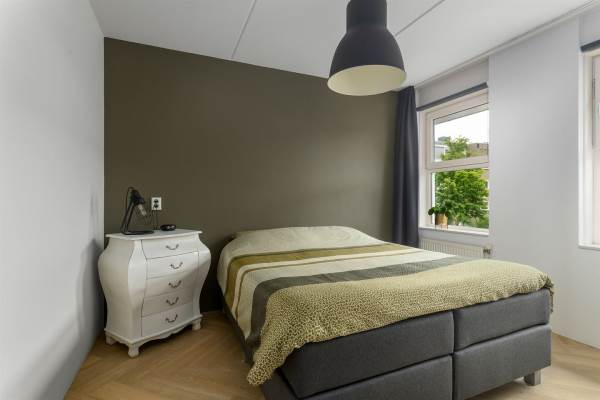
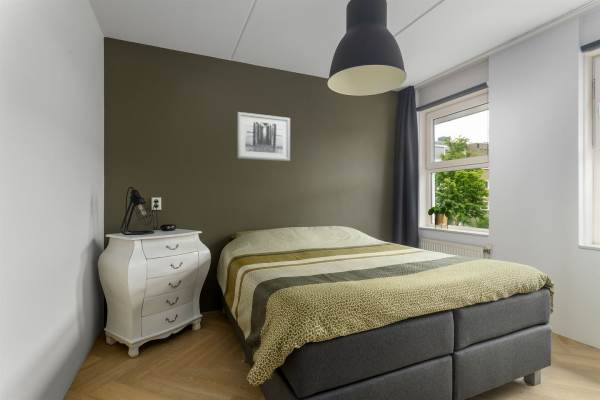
+ wall art (264, 137)
